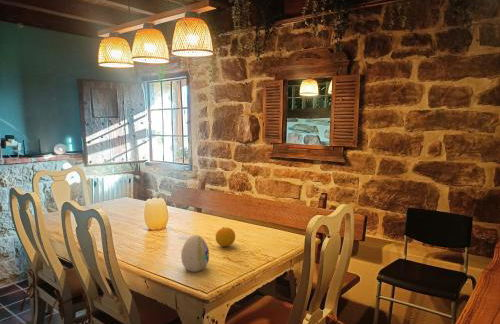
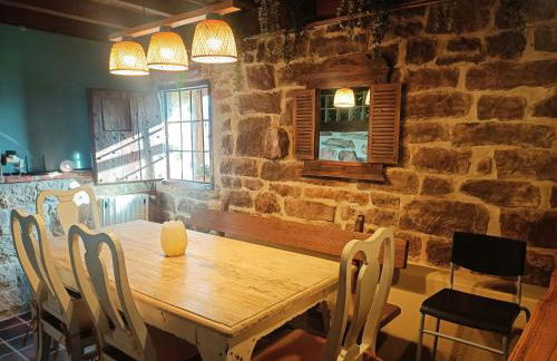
- fruit (225, 236)
- decorative egg (195, 251)
